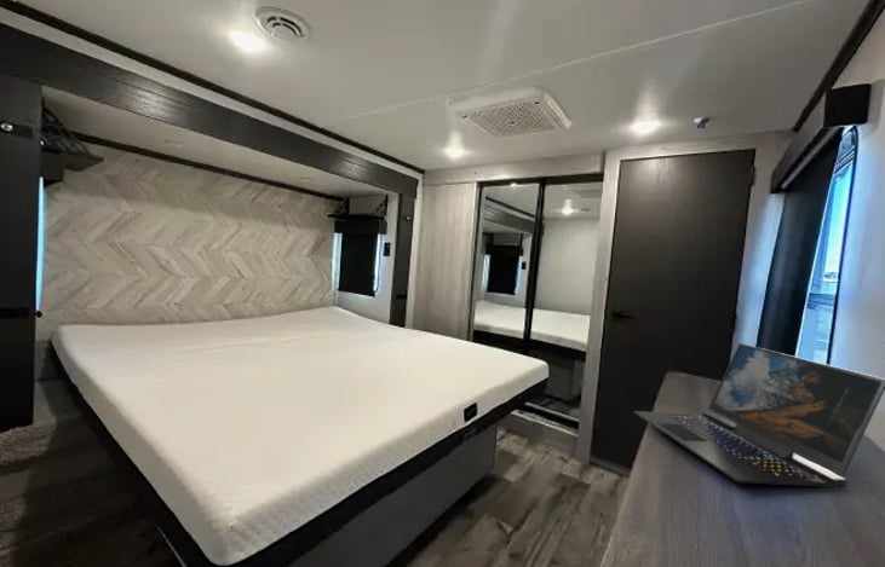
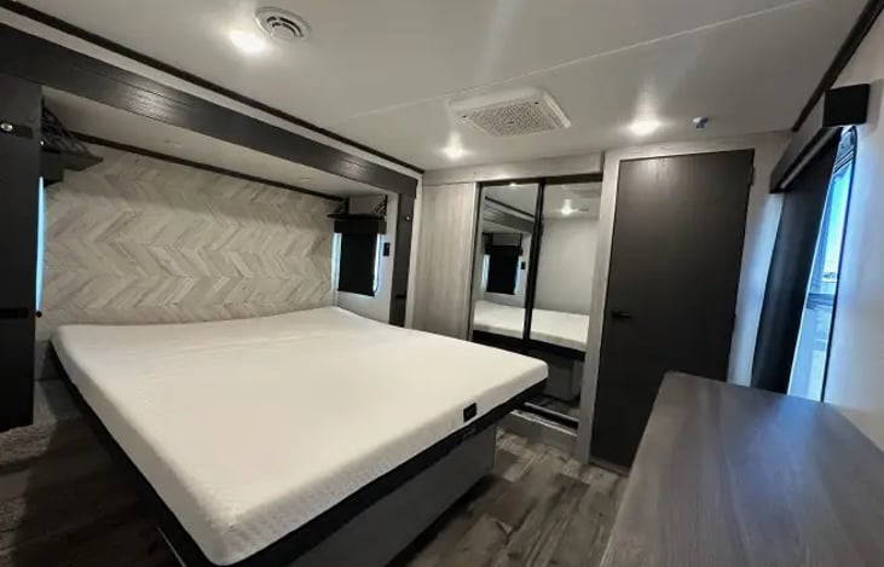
- laptop (739, 401)
